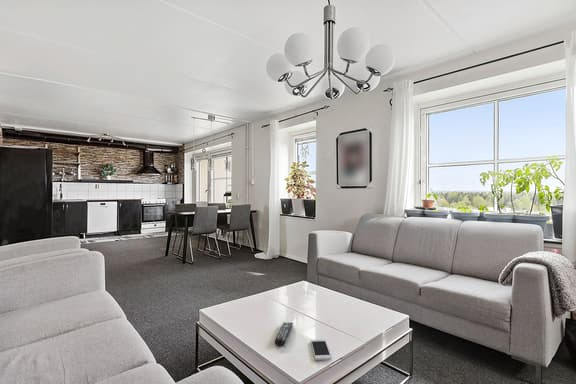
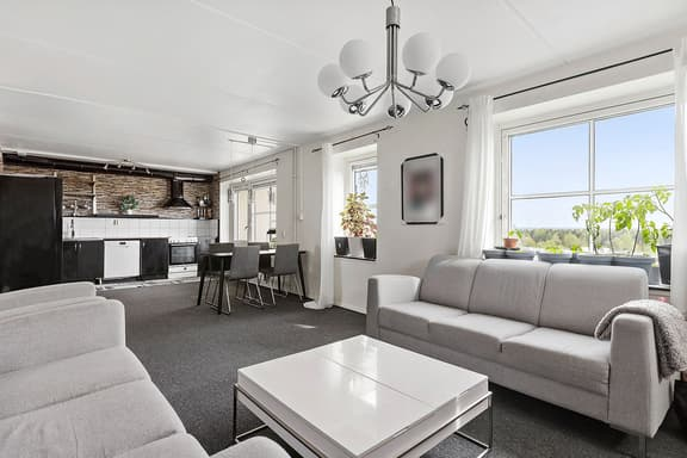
- remote control (284, 332)
- smartphone (320, 349)
